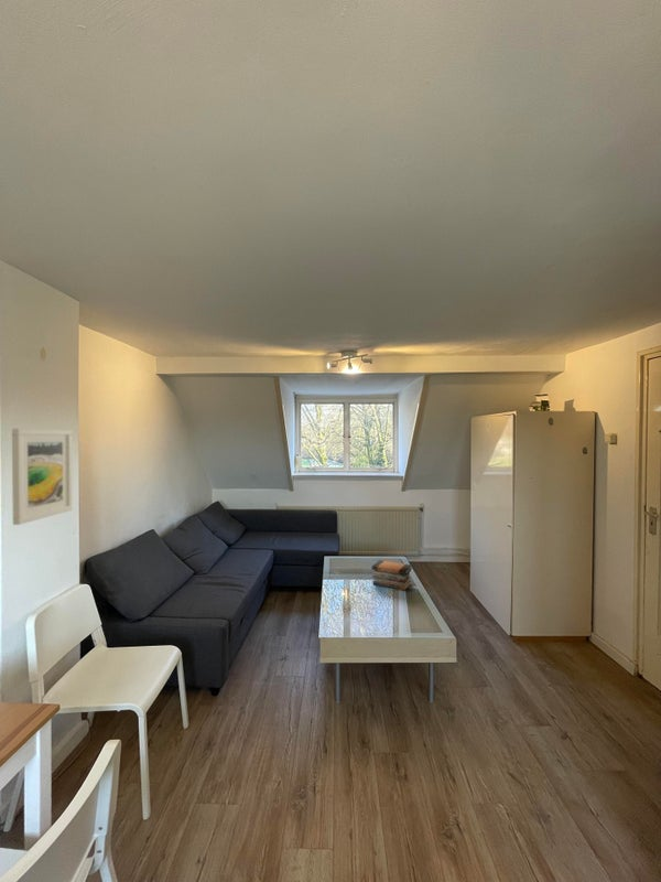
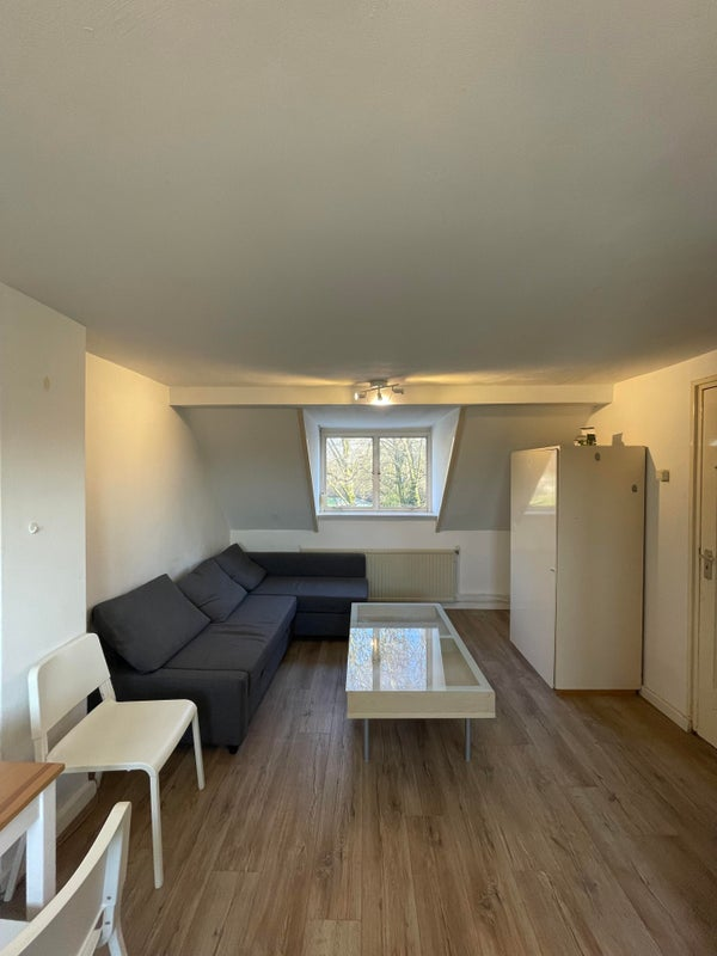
- book stack (391, 574)
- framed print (44, 473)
